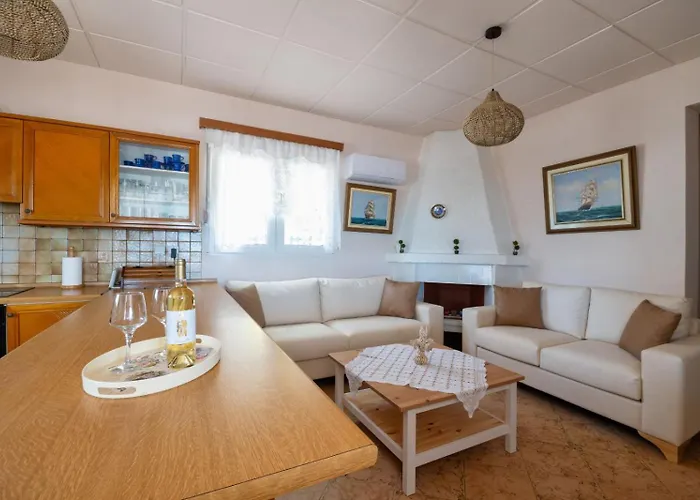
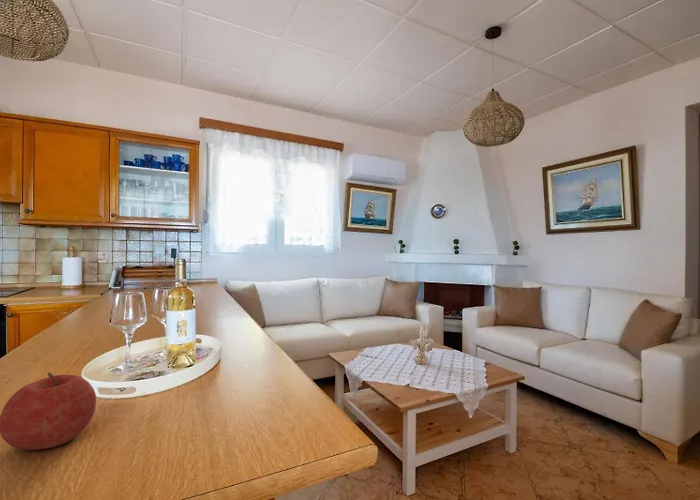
+ fruit (50, 405)
